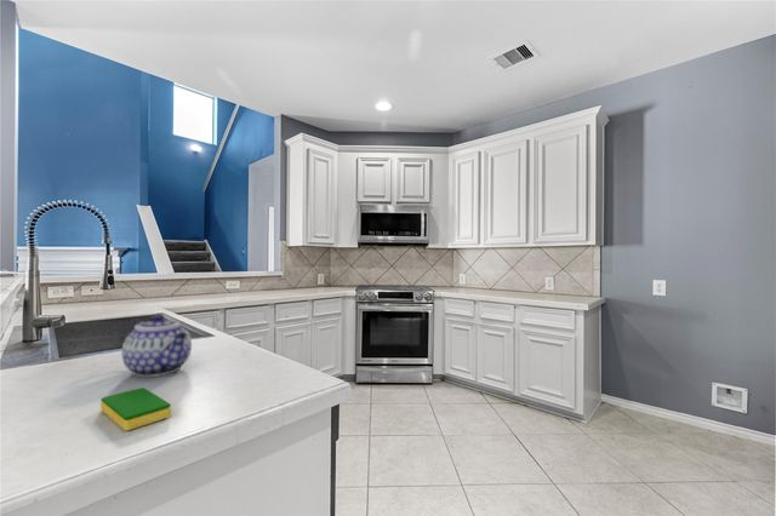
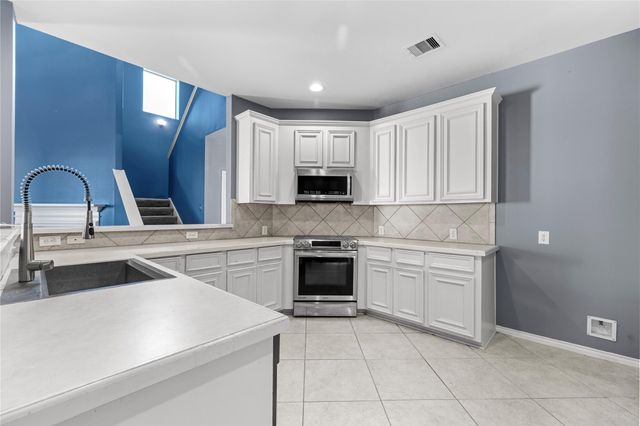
- teapot (158, 342)
- dish sponge (135, 407)
